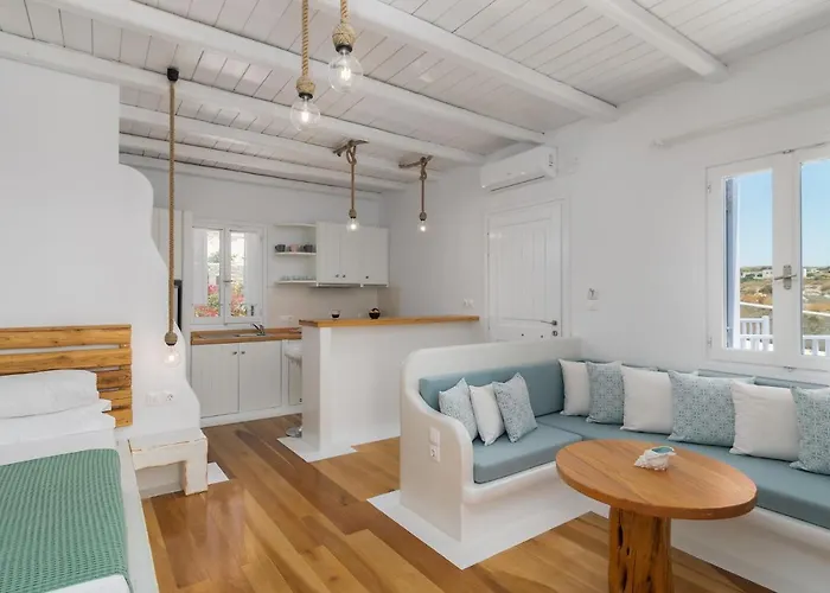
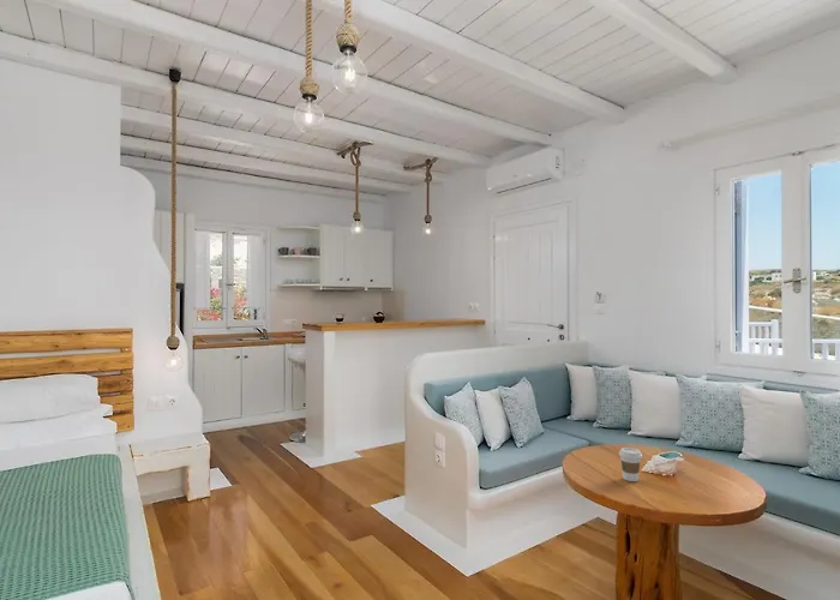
+ coffee cup (630, 464)
